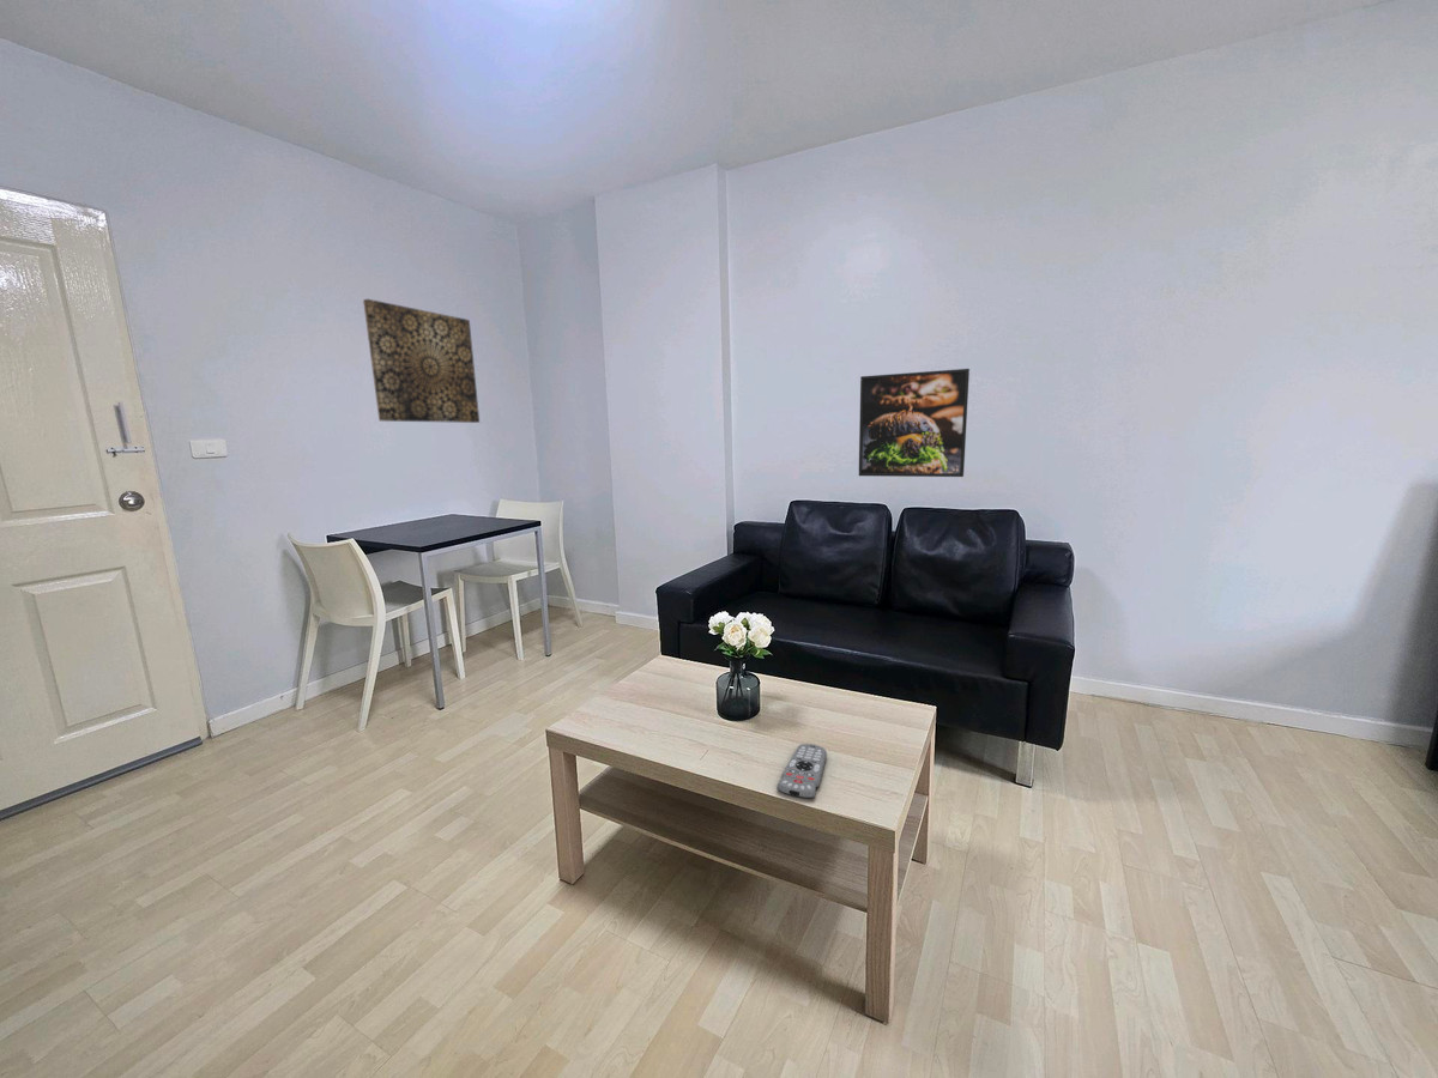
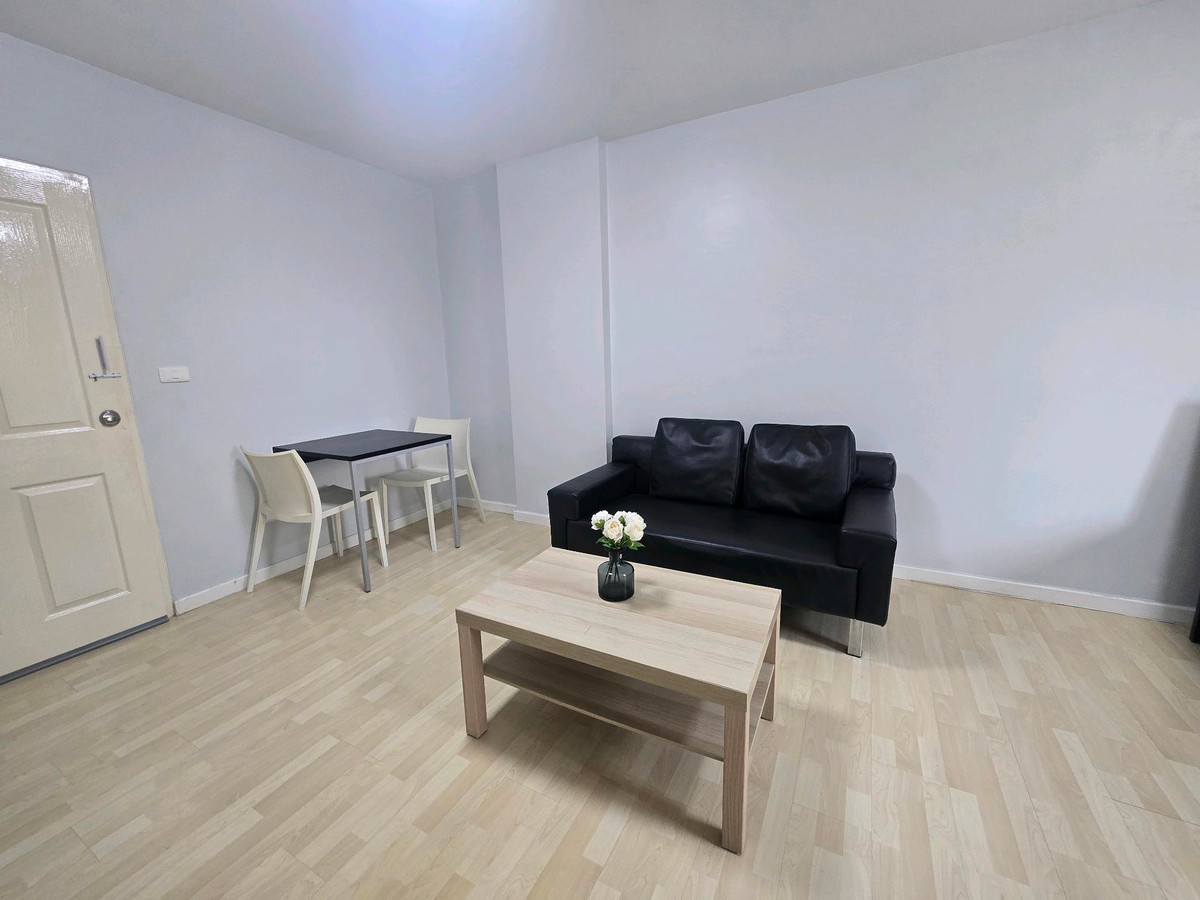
- wall art (427, 367)
- remote control (804, 769)
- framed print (911, 425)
